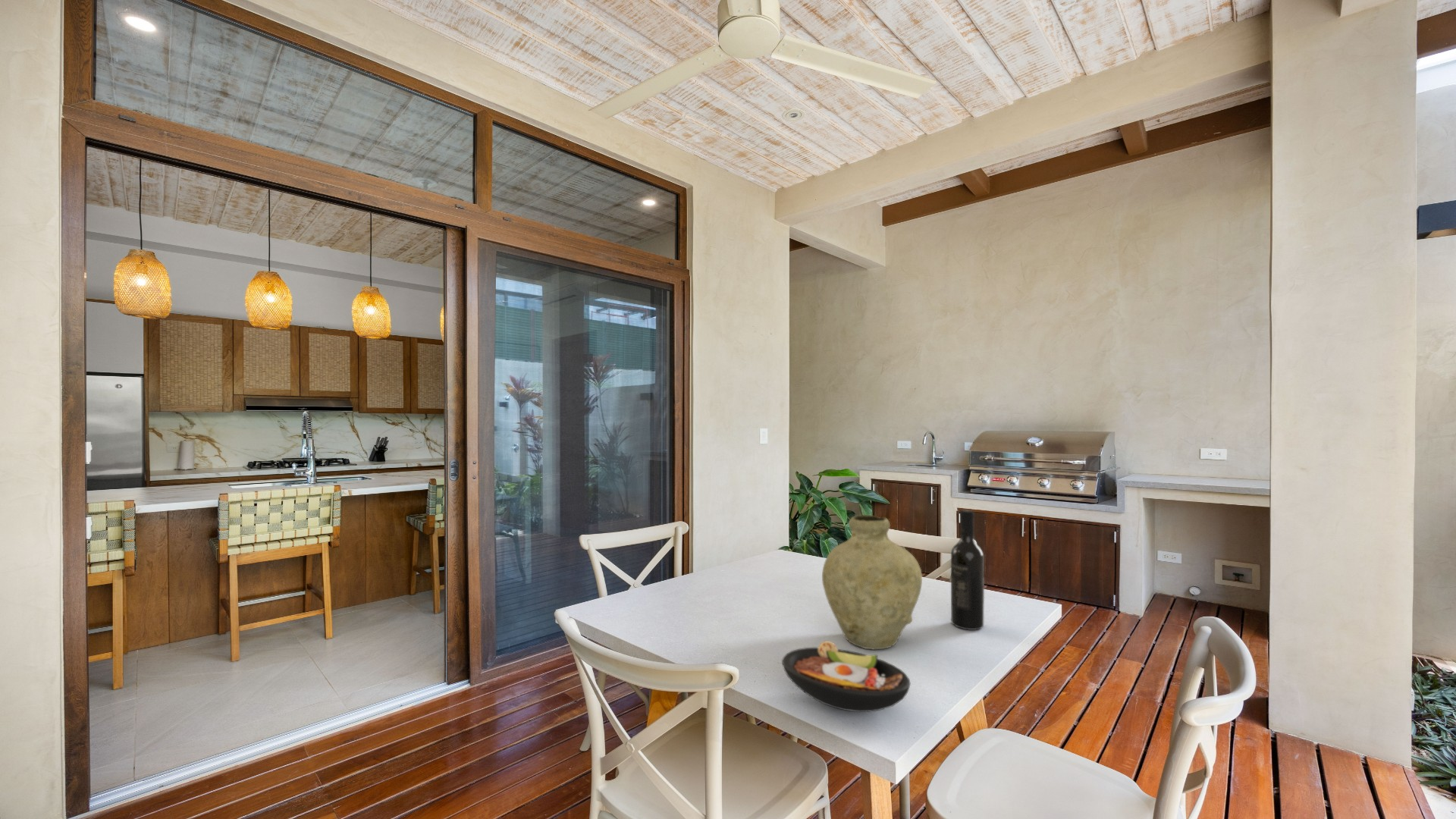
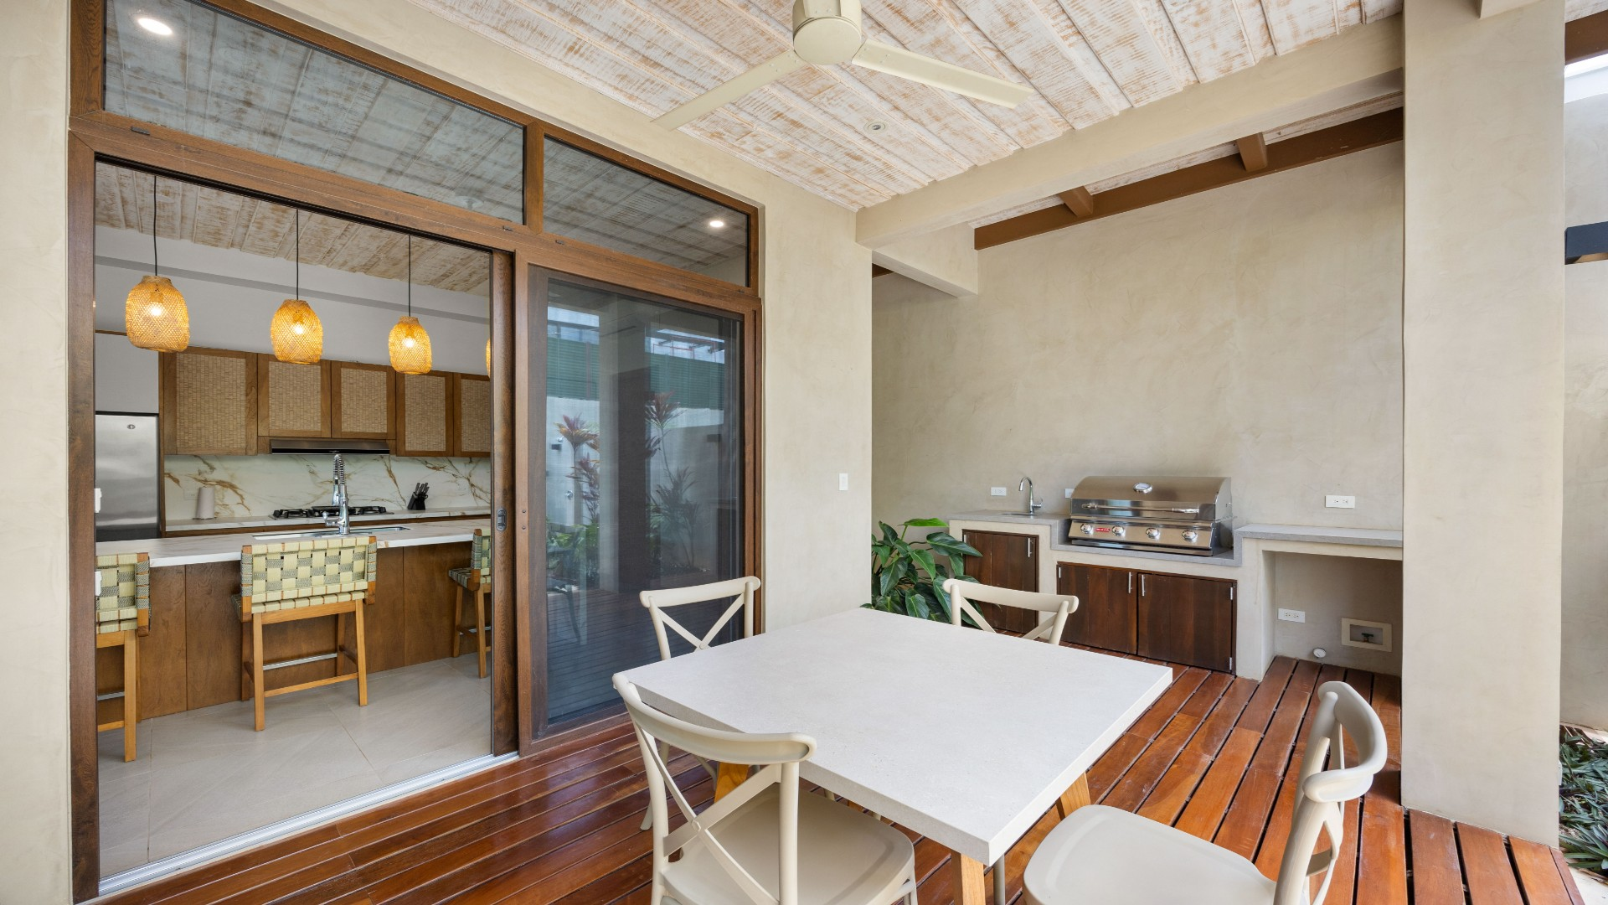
- vase (871, 579)
- wine bottle (967, 568)
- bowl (843, 680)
